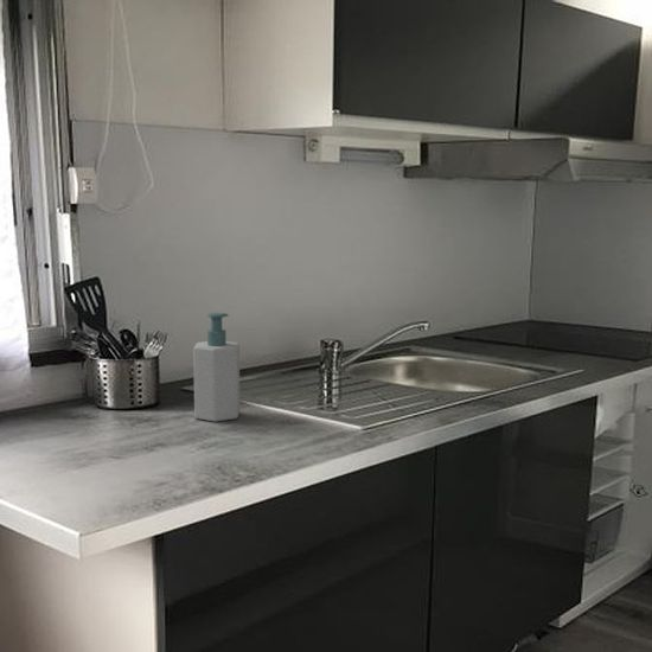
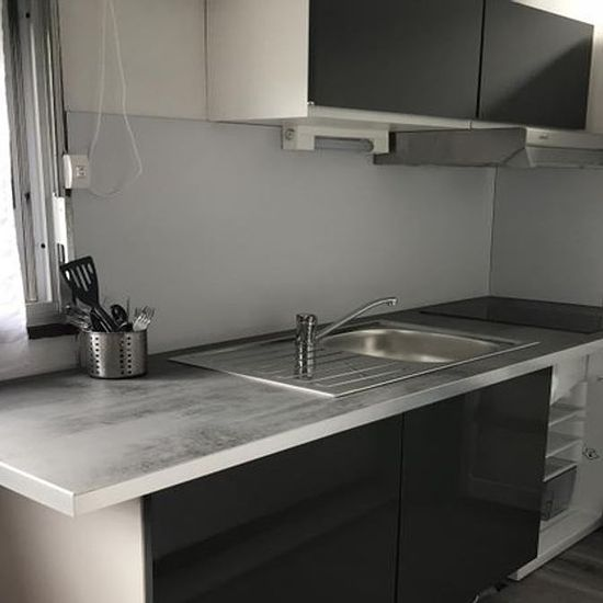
- soap bottle (217, 364)
